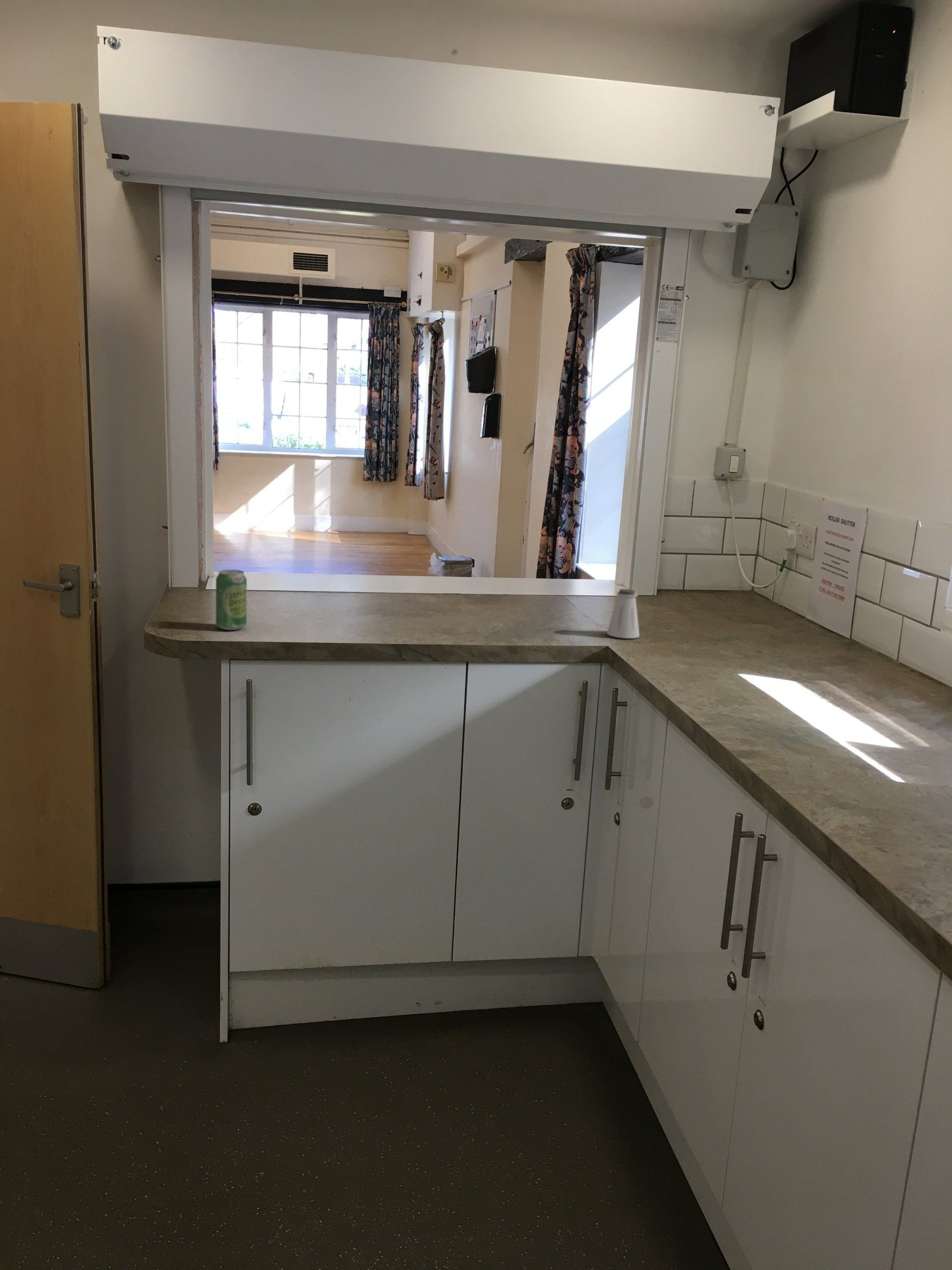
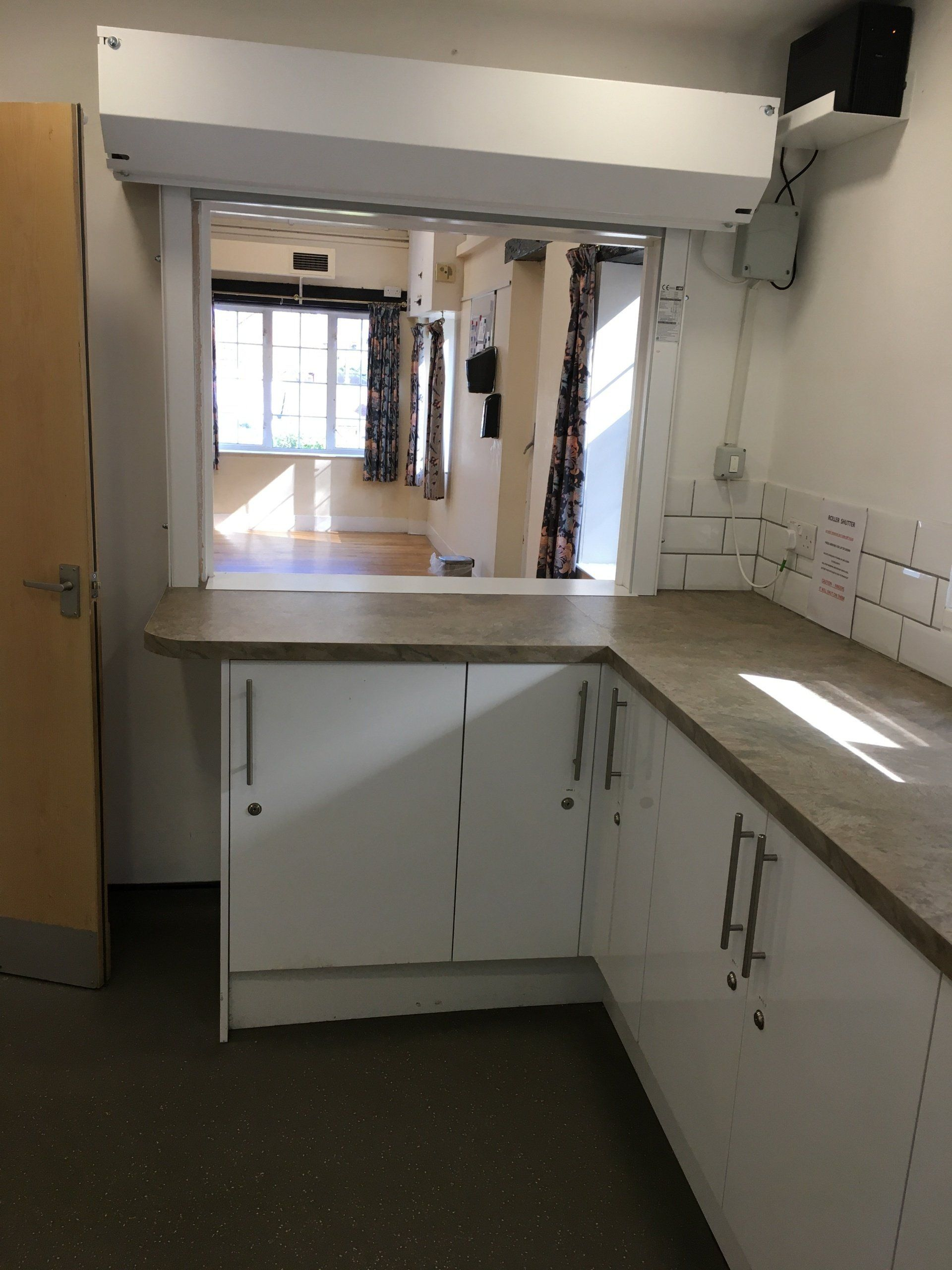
- beverage can (231, 599)
- saltshaker (625, 612)
